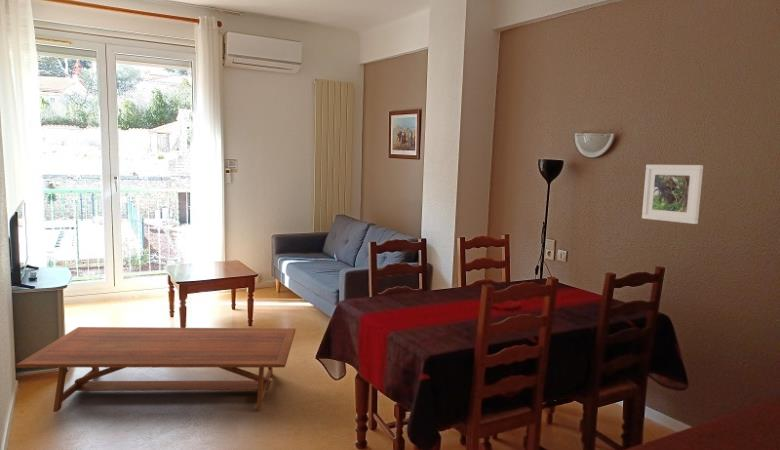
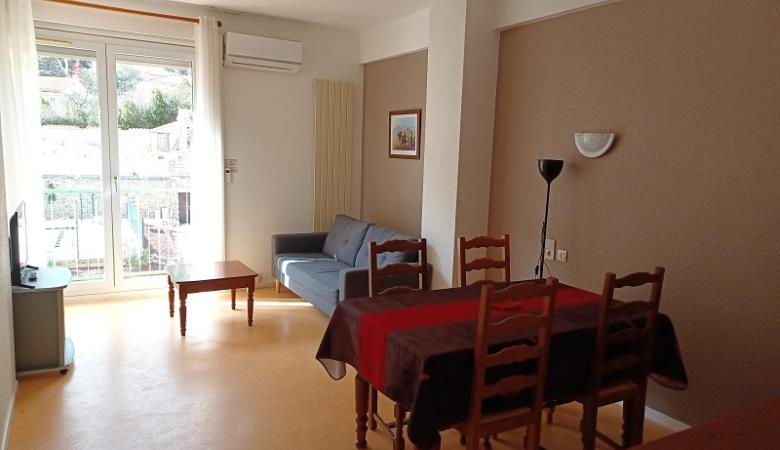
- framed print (671, 193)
- coffee table (173, 366)
